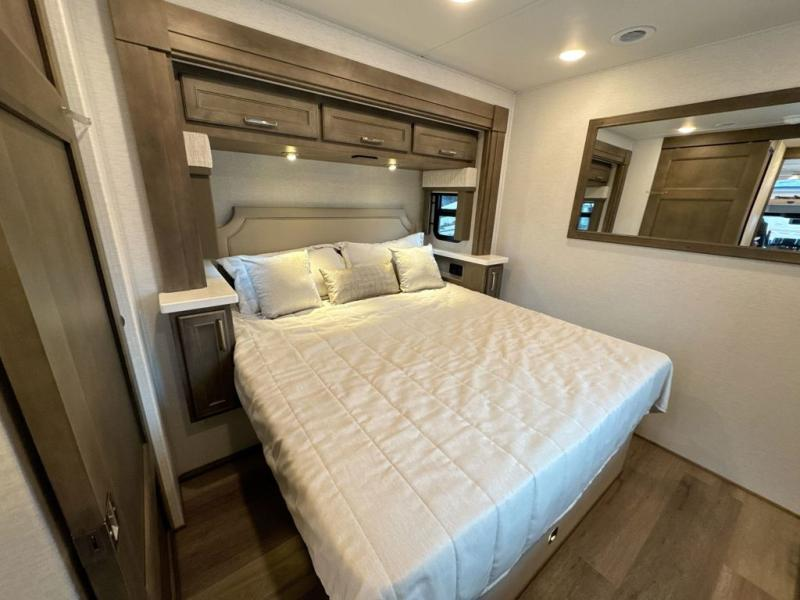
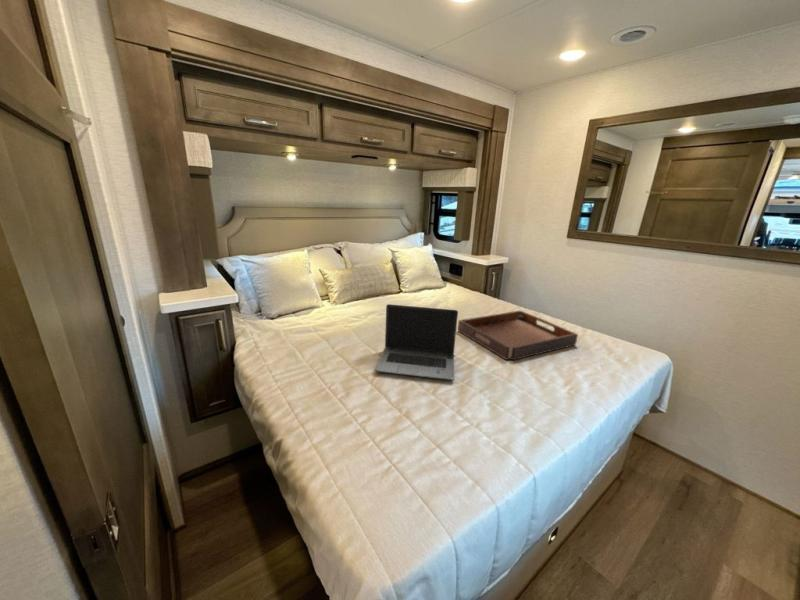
+ serving tray (515, 332)
+ laptop computer (417, 340)
